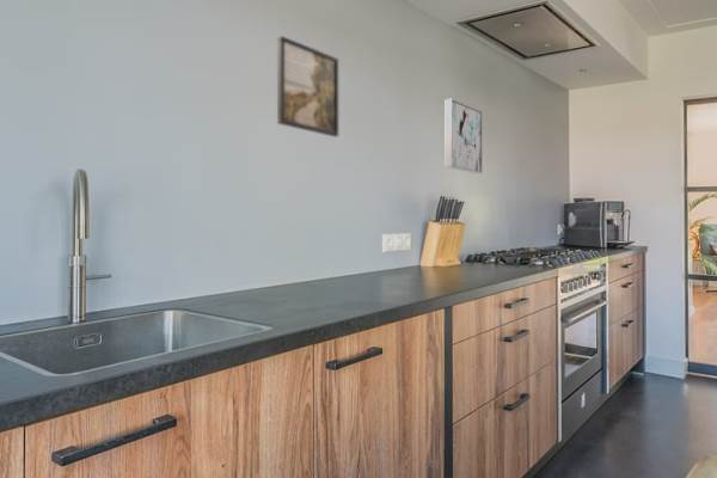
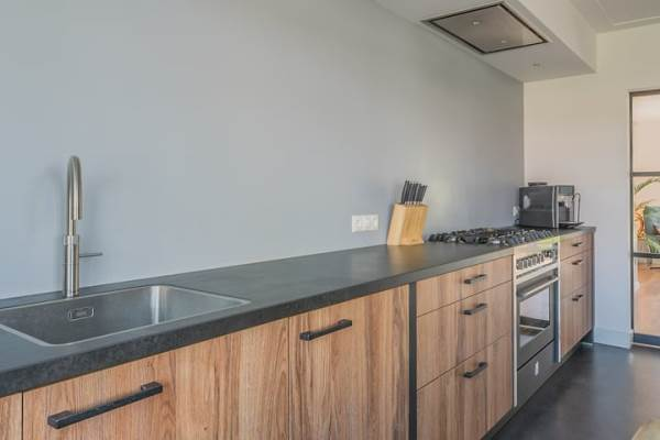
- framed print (310, 88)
- wall art (464, 137)
